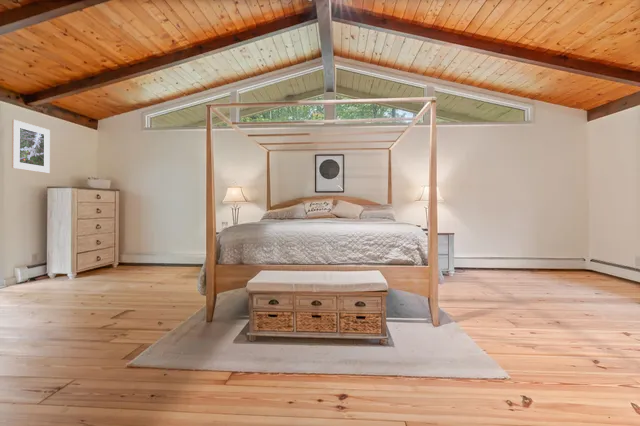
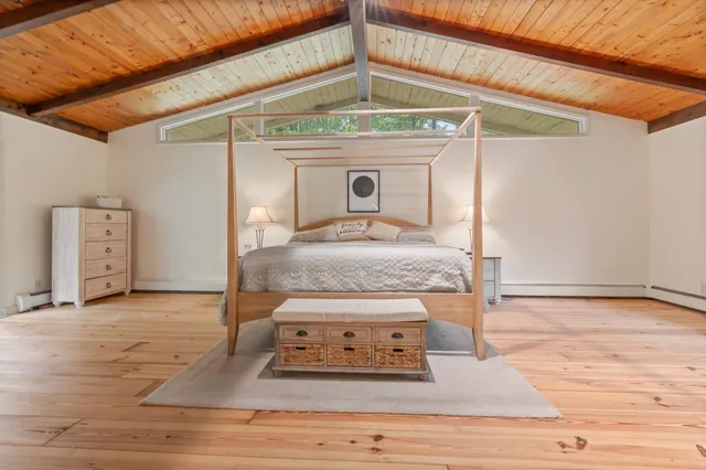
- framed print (31, 147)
